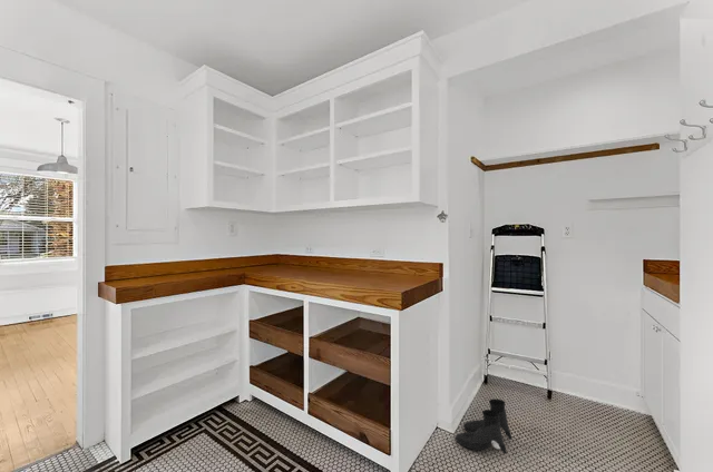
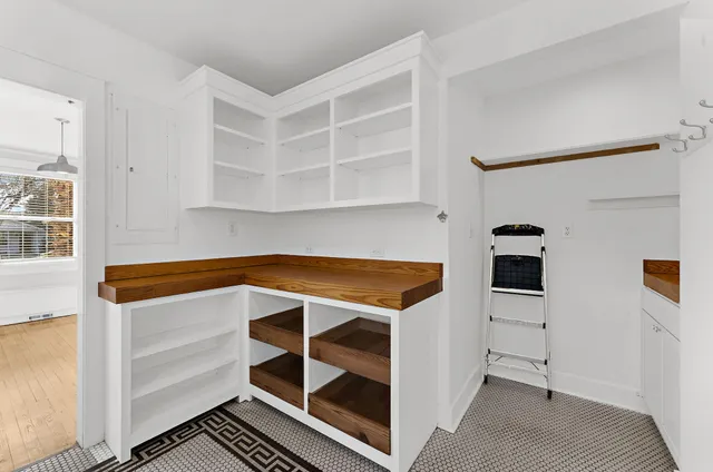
- boots (482, 421)
